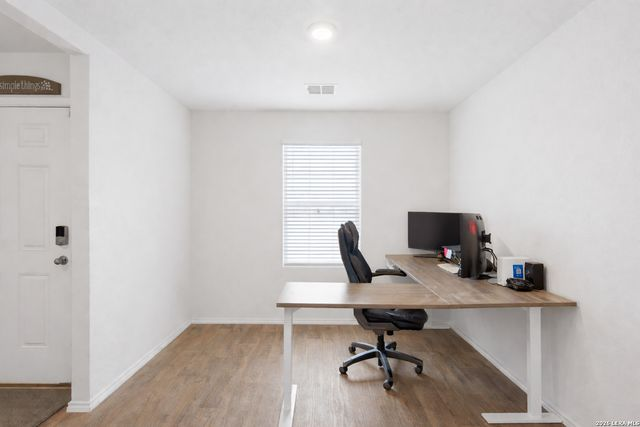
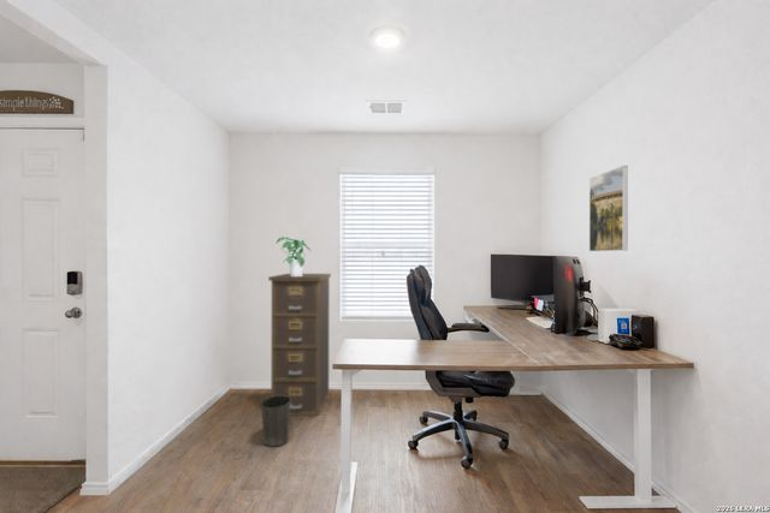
+ waste basket (276, 420)
+ potted plant (292, 256)
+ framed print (606, 211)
+ filing cabinet (302, 339)
